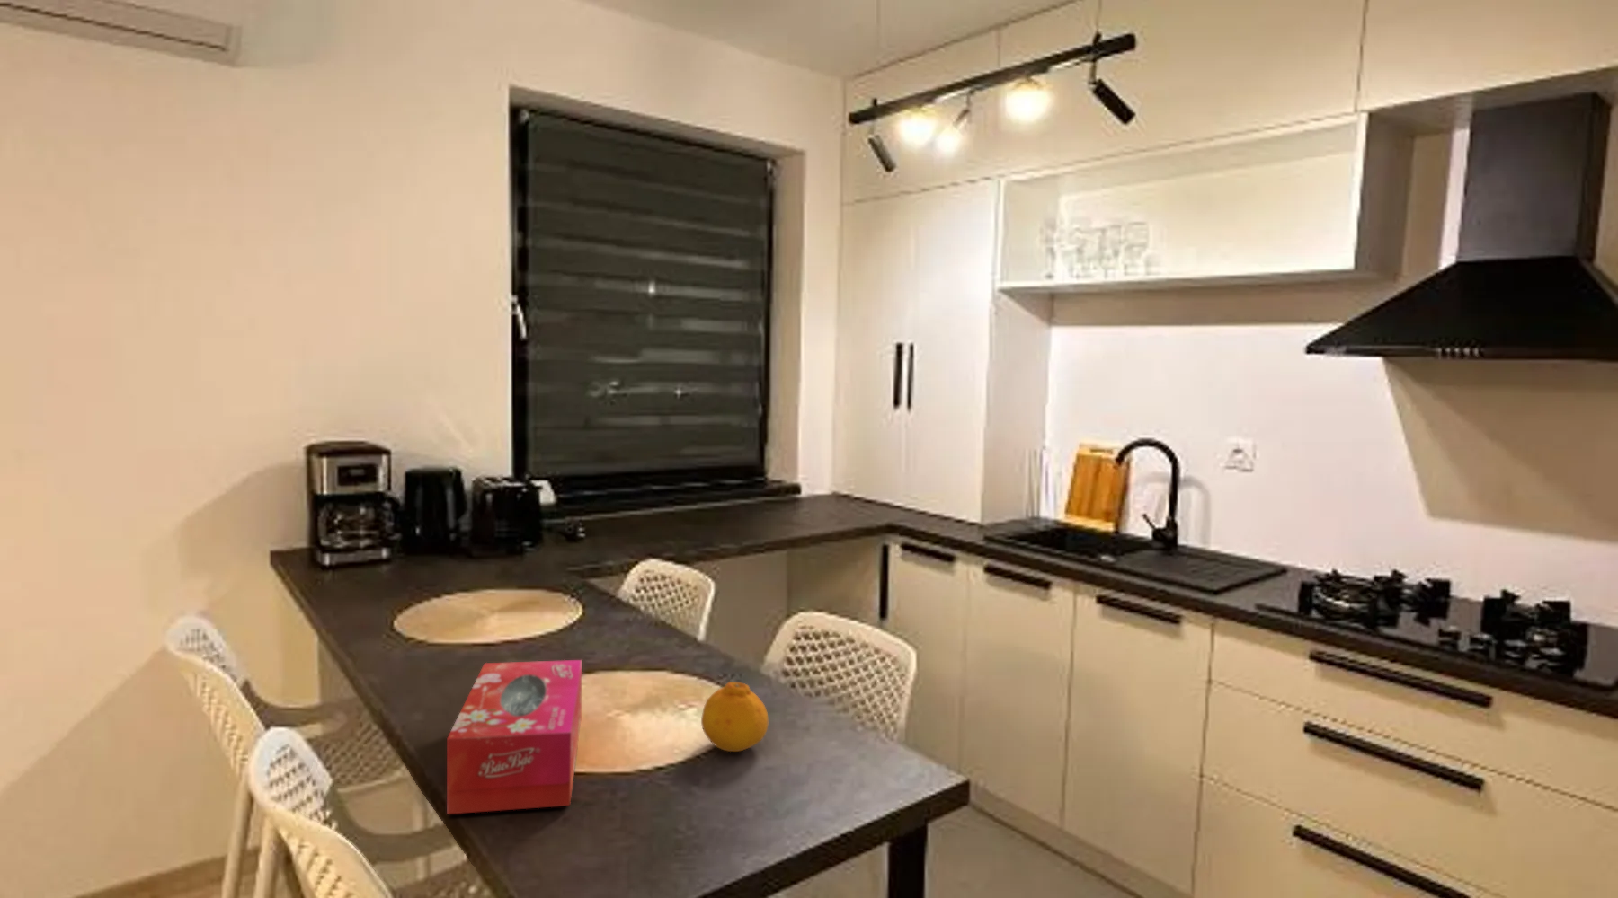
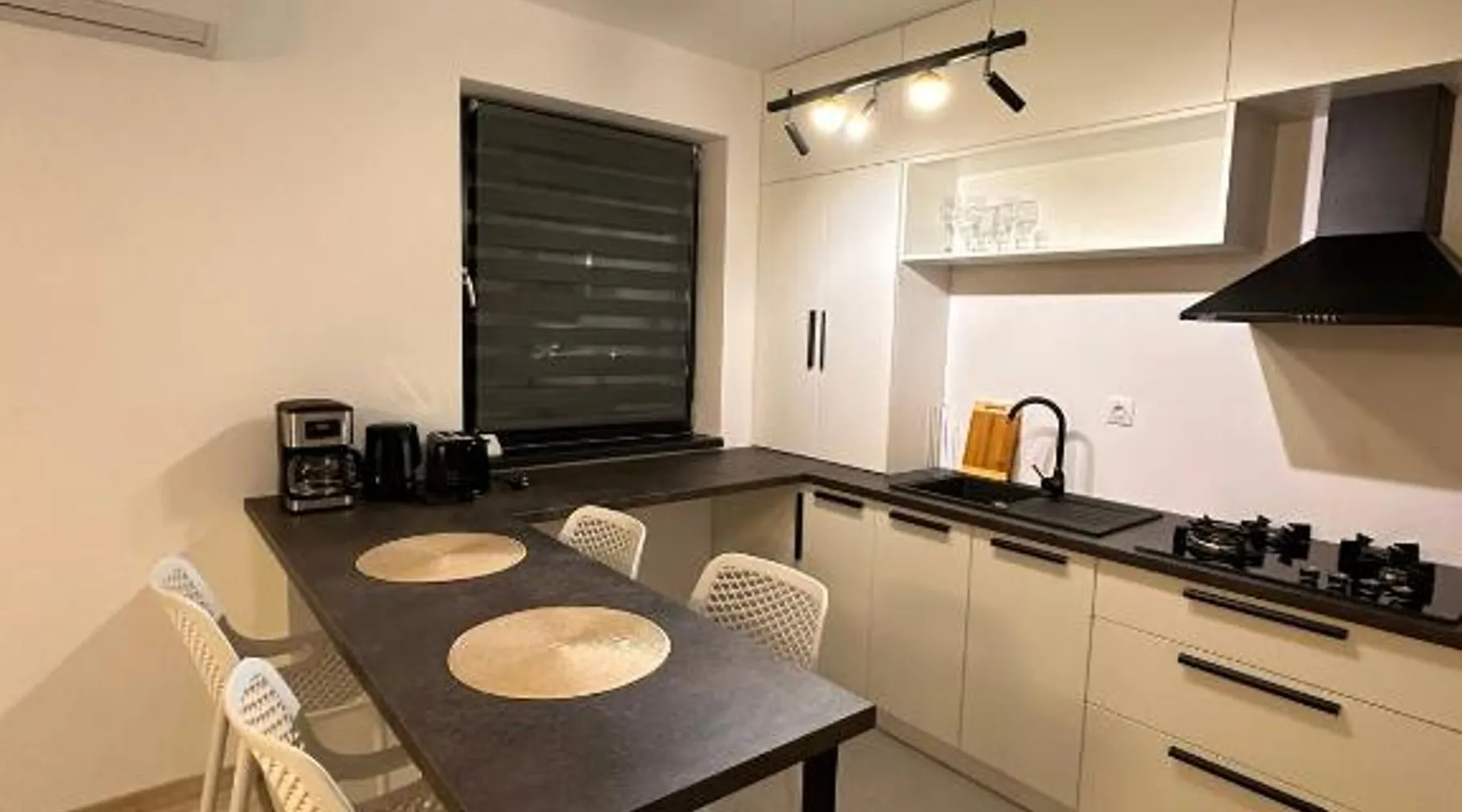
- tissue box (522, 728)
- fruit (735, 714)
